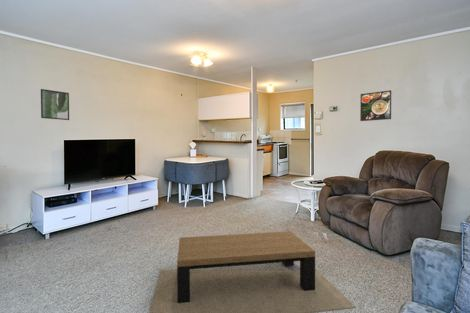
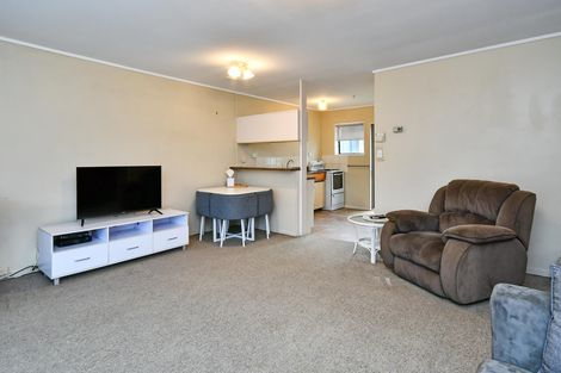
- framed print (55, 105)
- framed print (375, 106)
- coffee table (242, 262)
